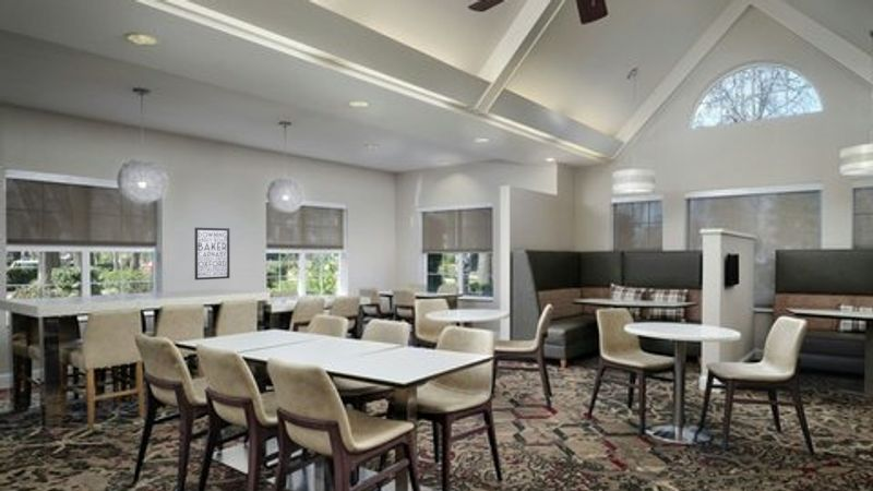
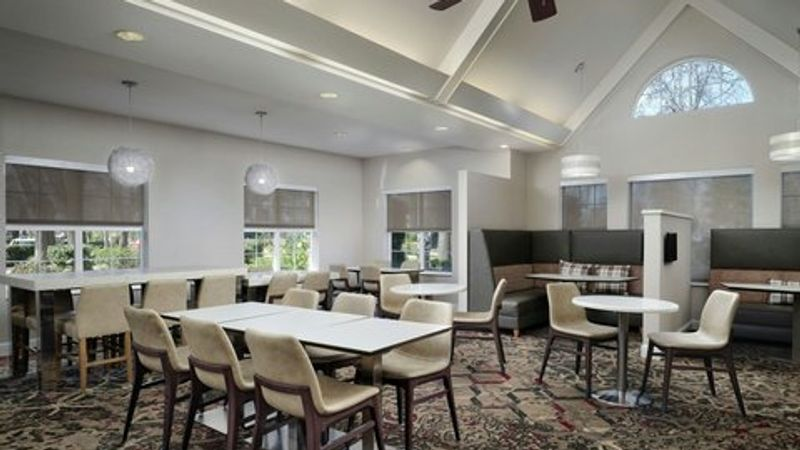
- wall art (212, 253)
